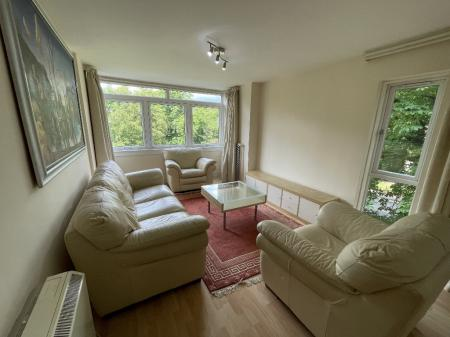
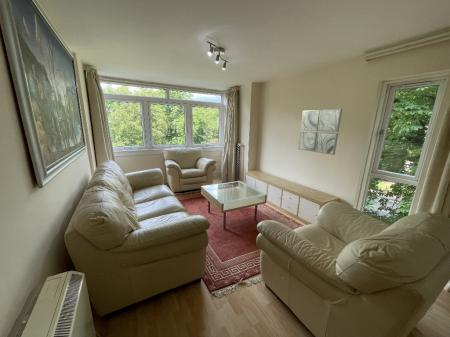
+ wall art (317, 130)
